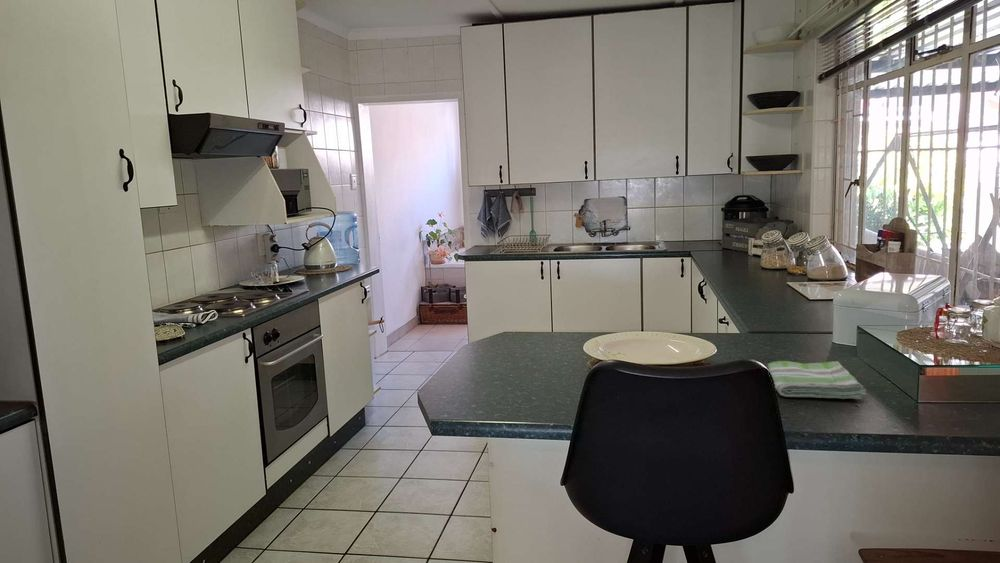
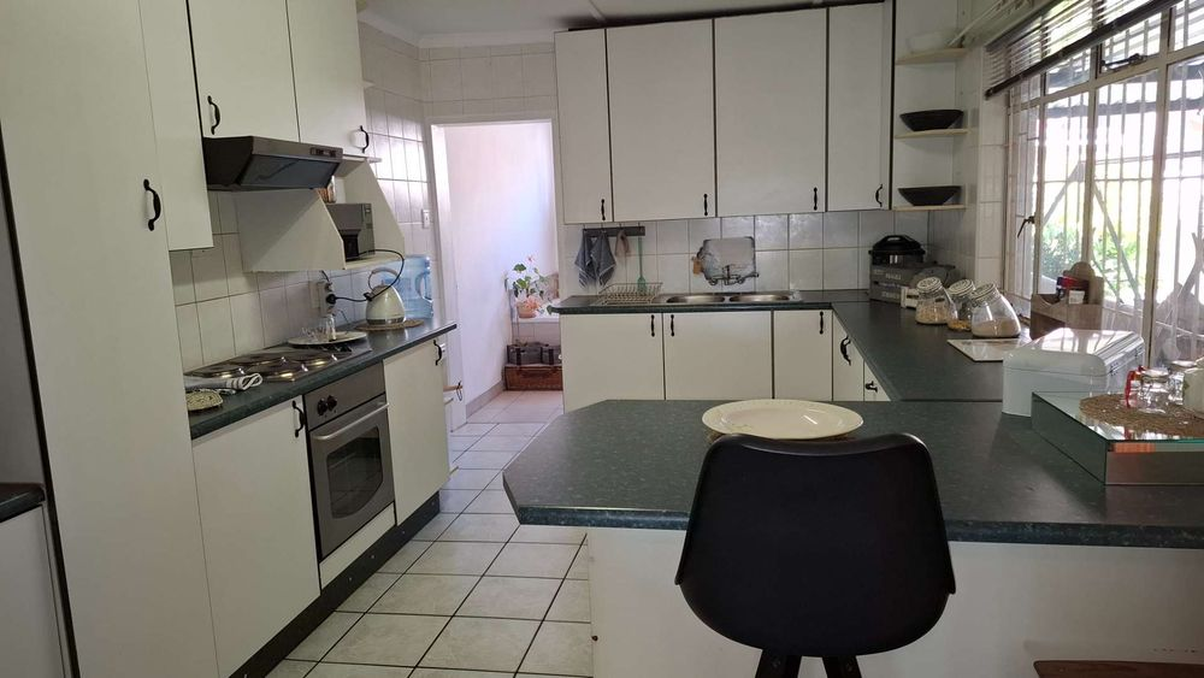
- dish towel (811, 376)
